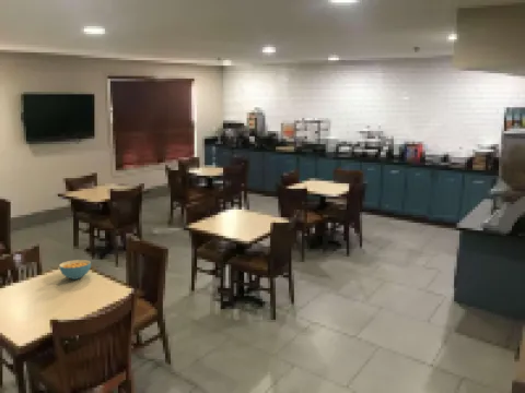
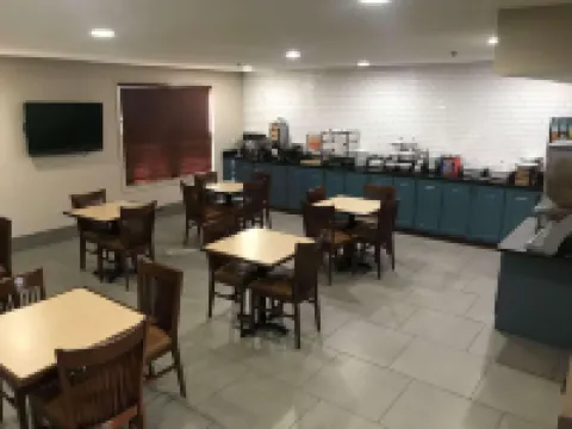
- cereal bowl (75, 271)
